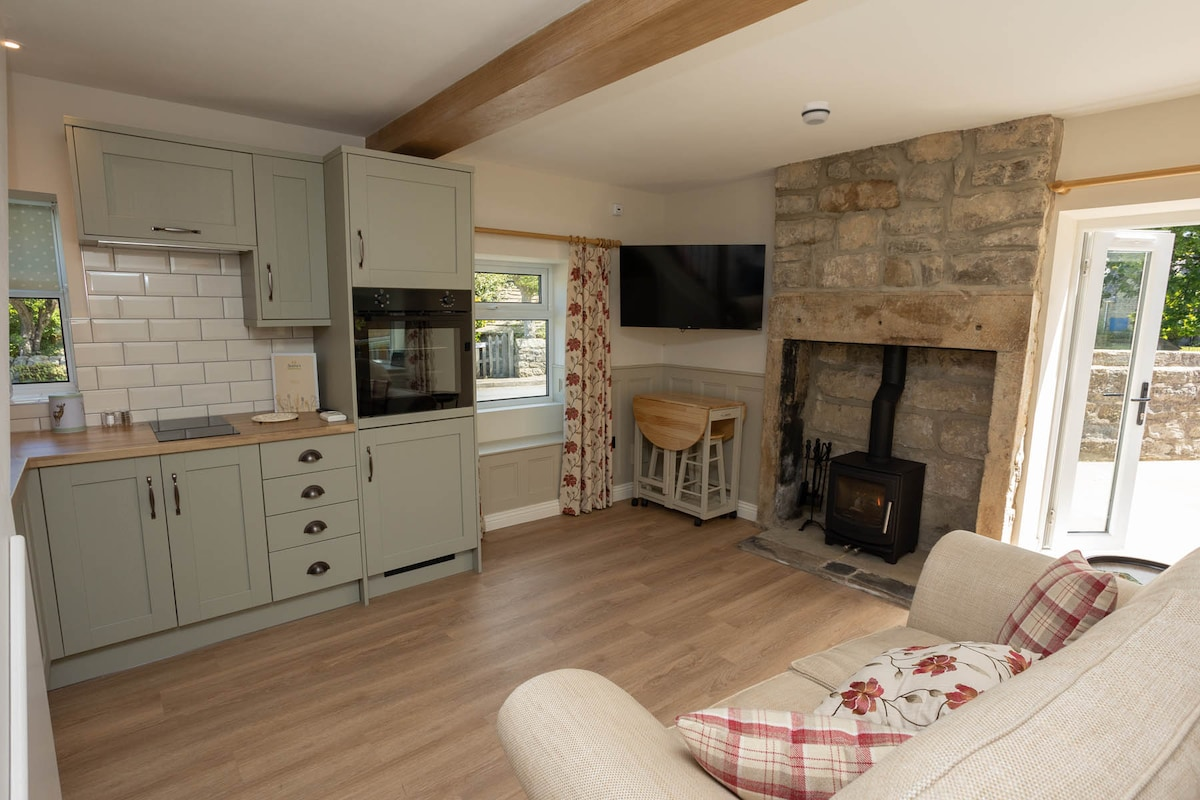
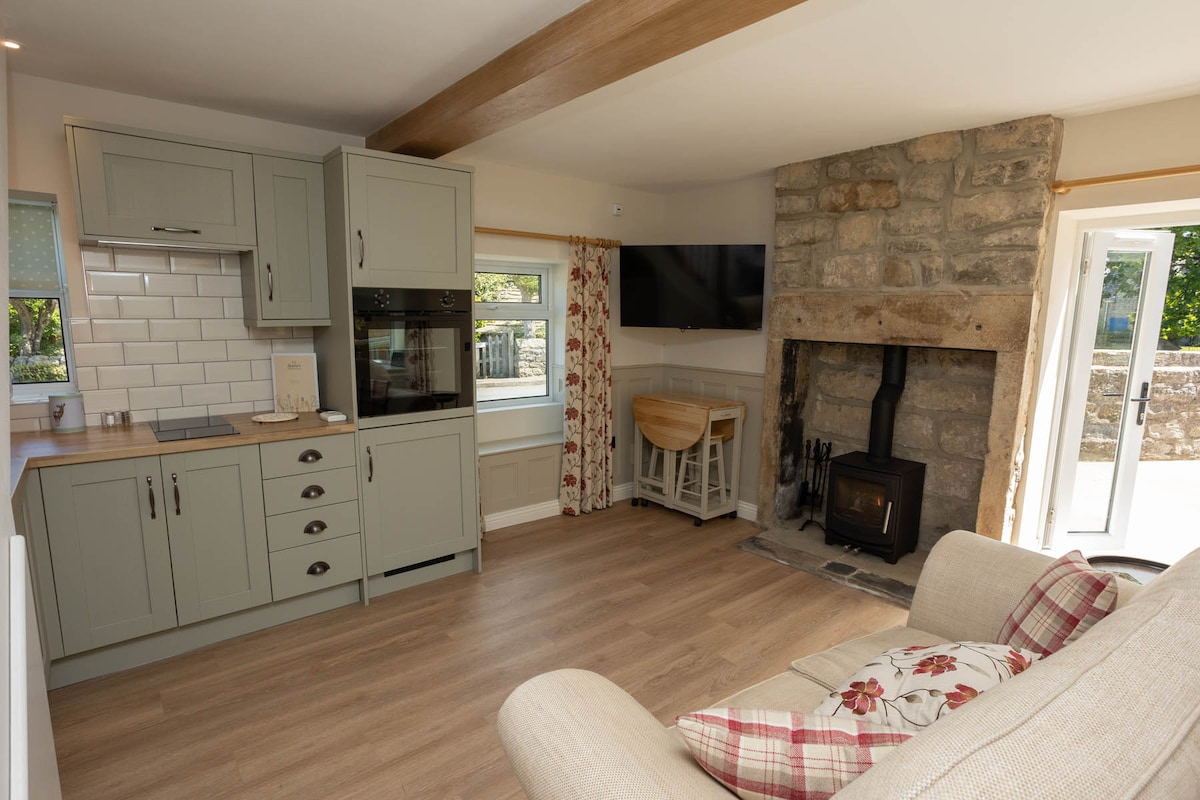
- smoke detector (815, 113)
